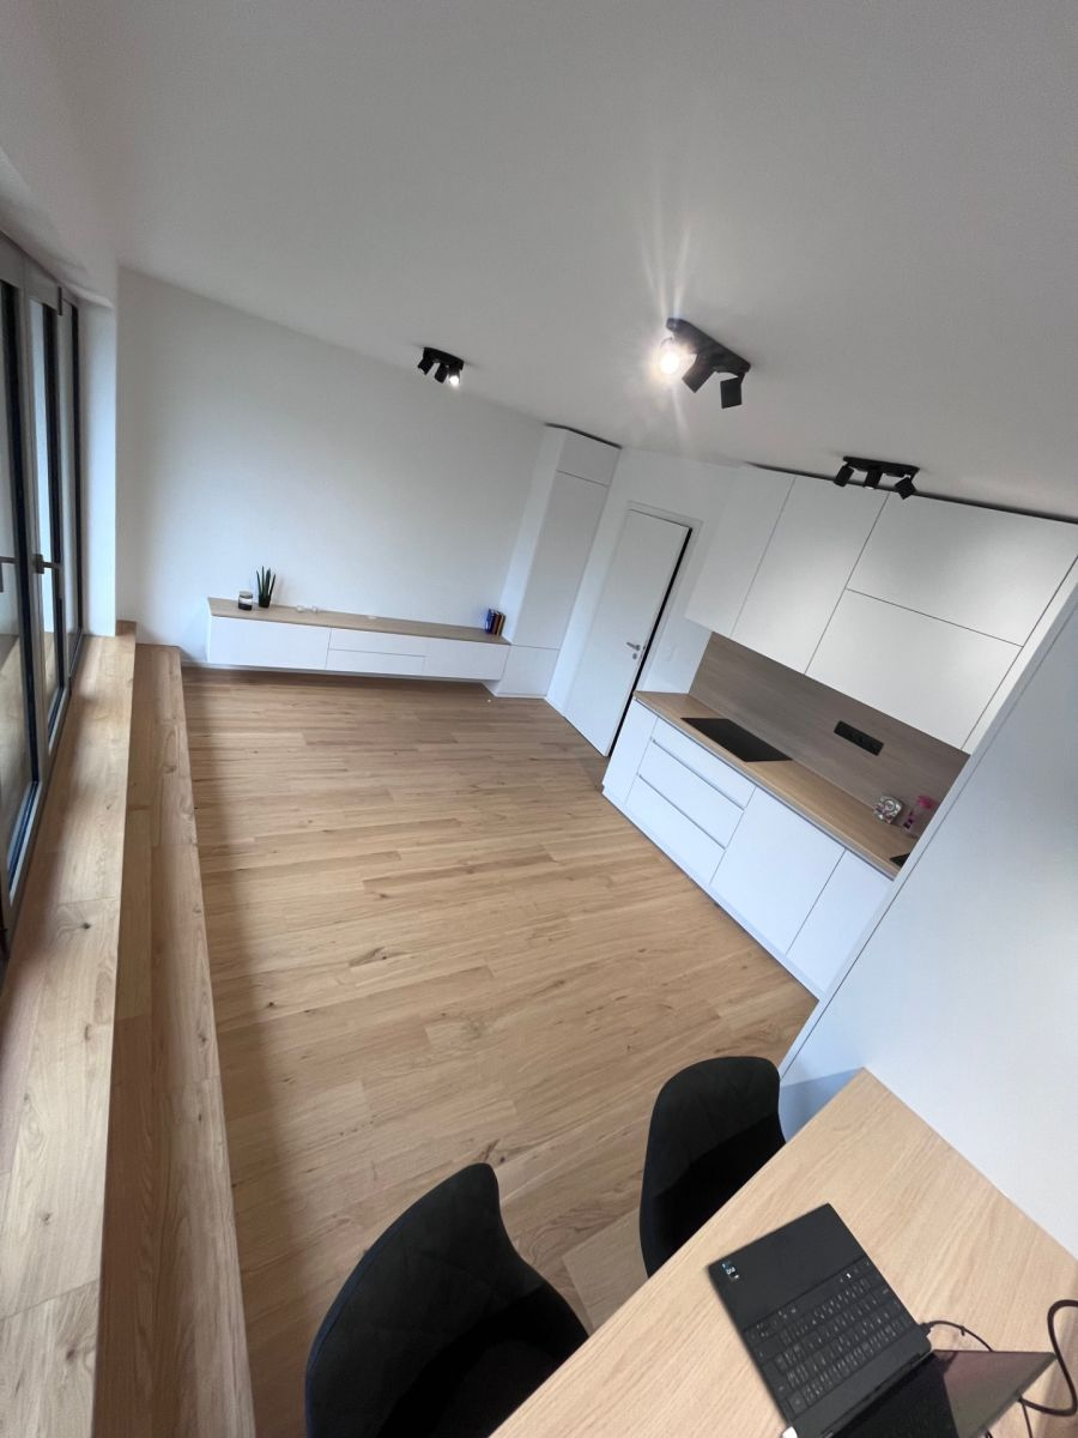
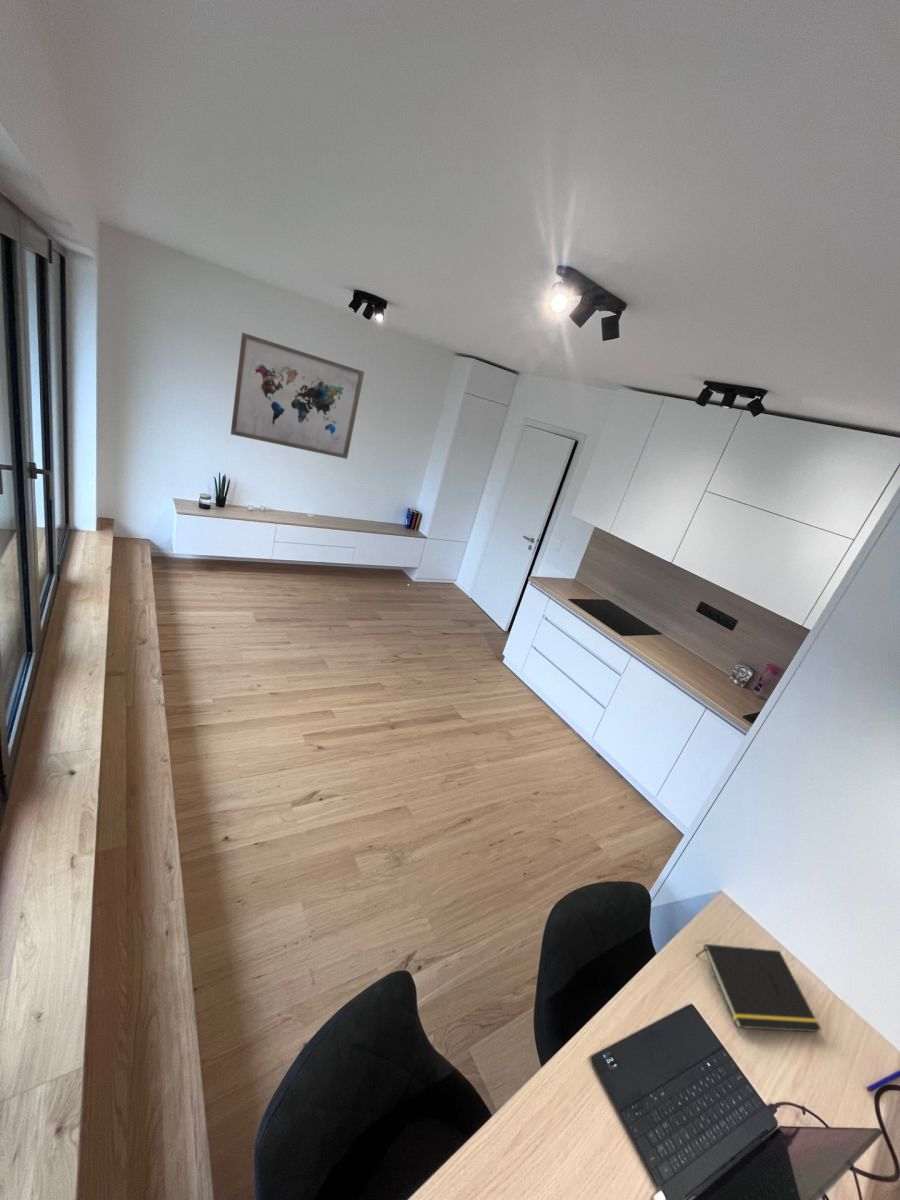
+ notepad (759, 986)
+ pen (886, 1080)
+ wall art (299, 401)
